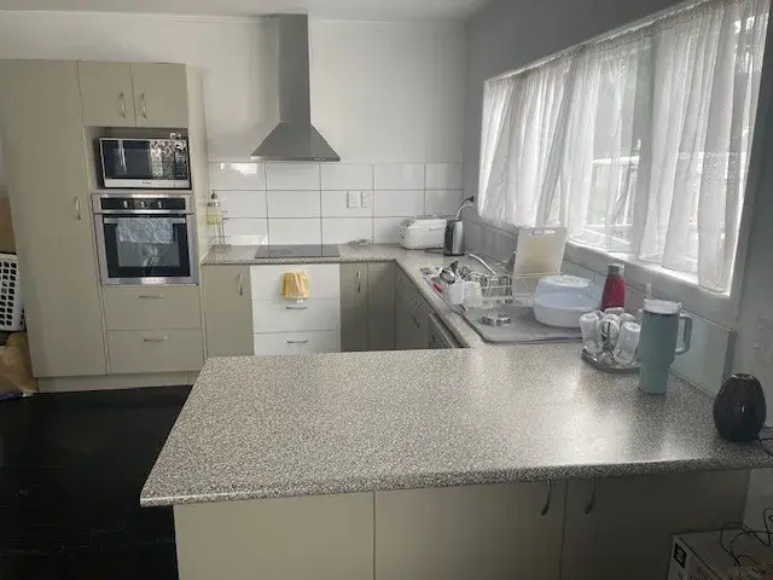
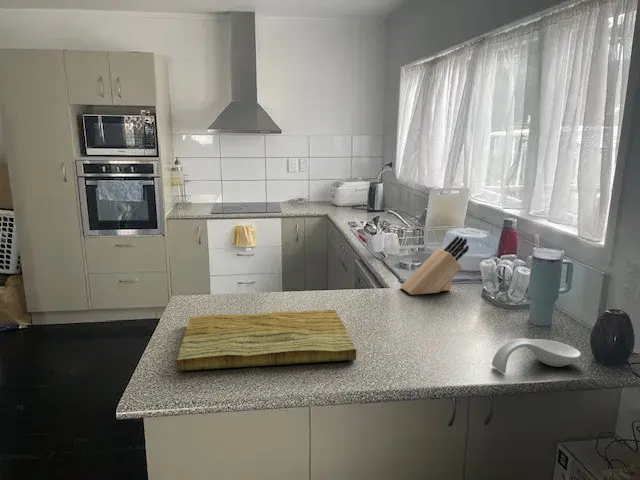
+ cutting board (266, 334)
+ knife block (436, 263)
+ spoon rest (537, 351)
